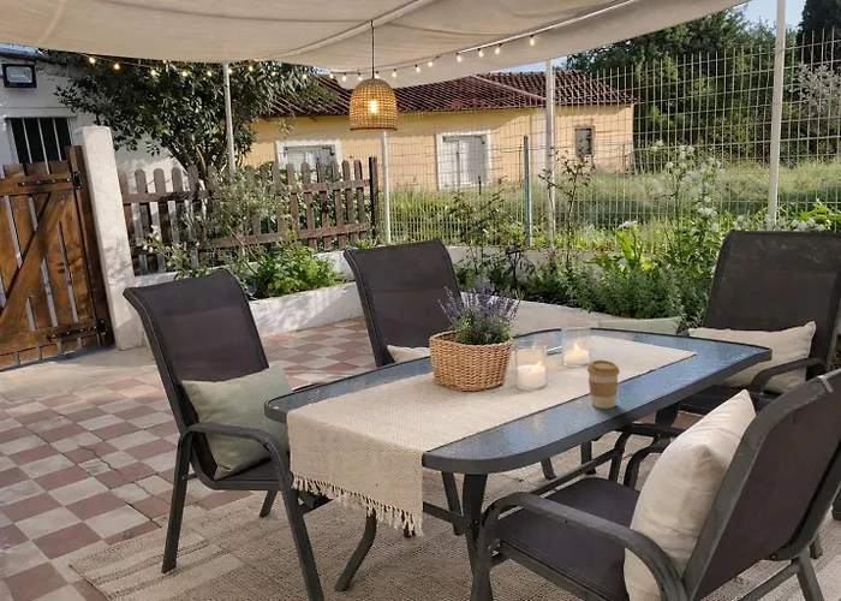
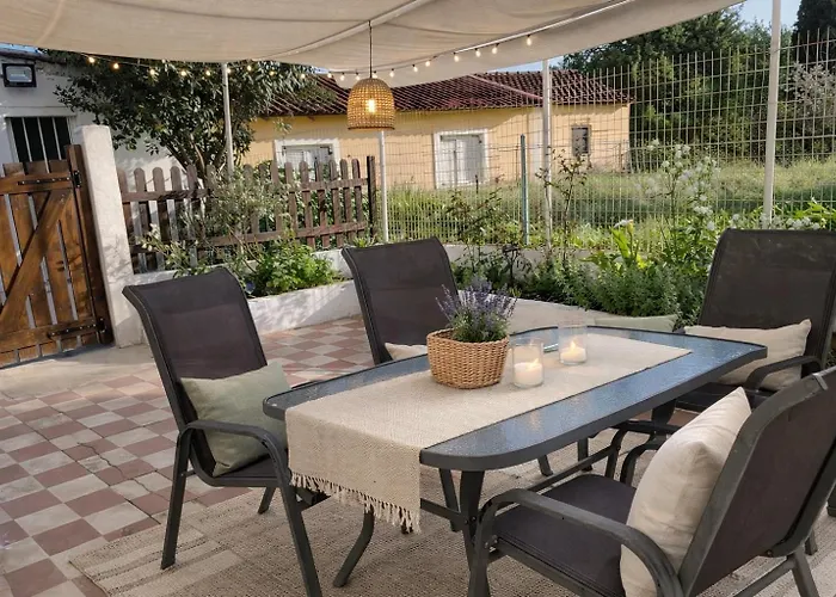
- coffee cup (603, 383)
